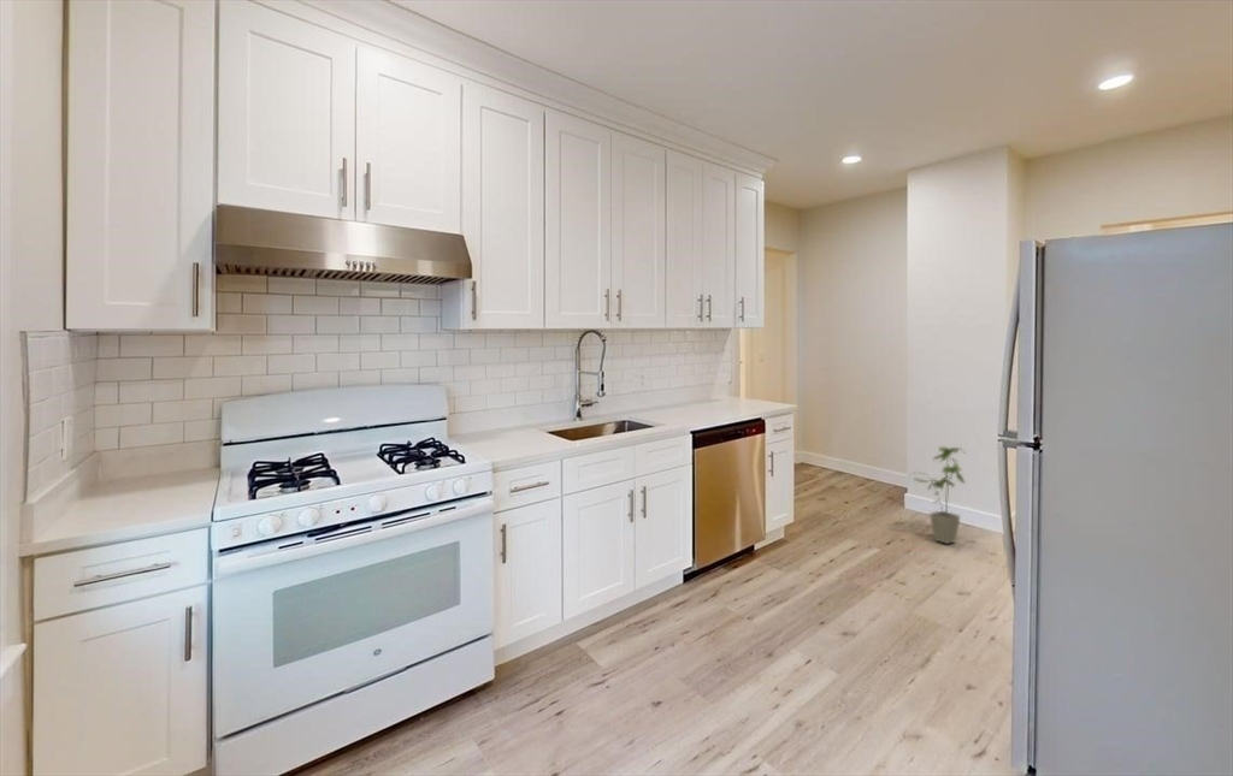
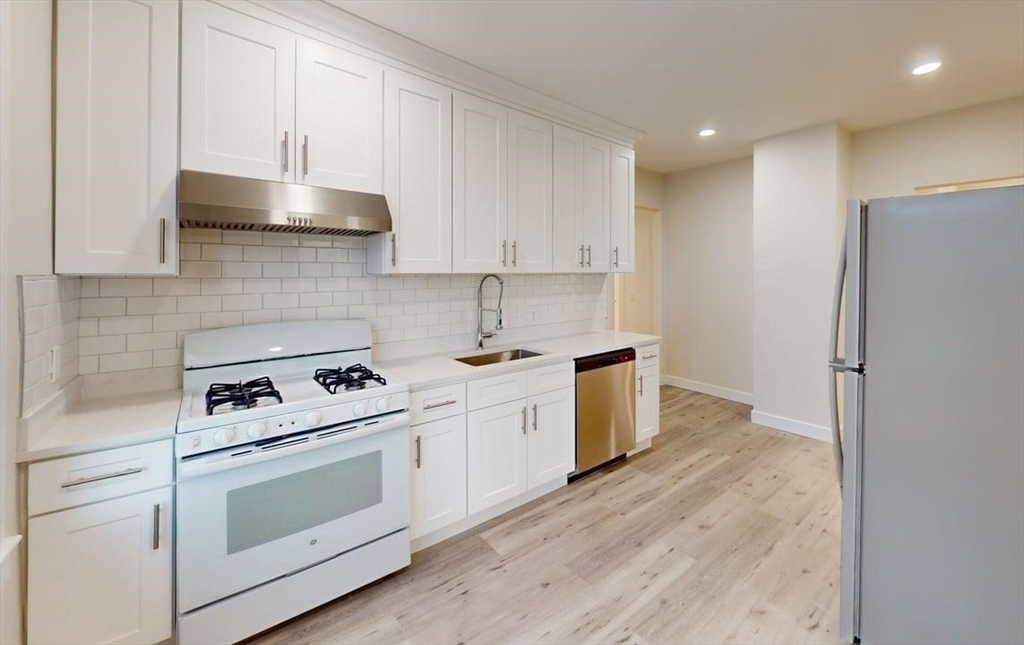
- house plant (938, 492)
